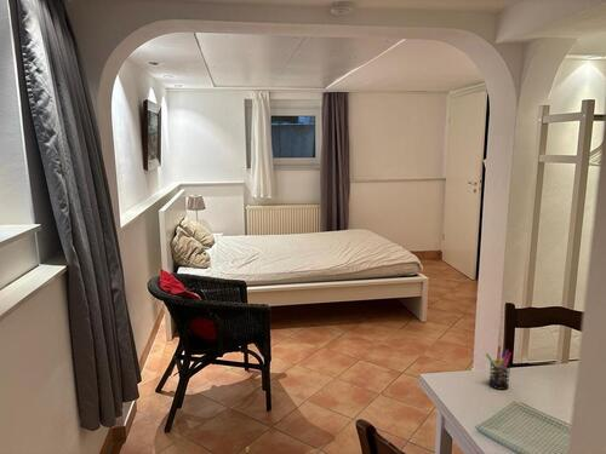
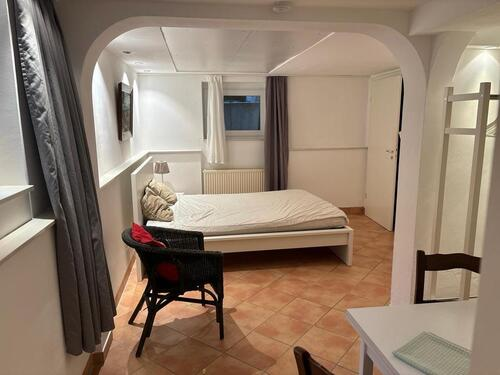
- pen holder (497, 366)
